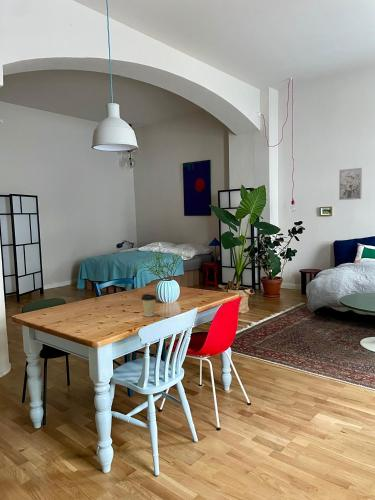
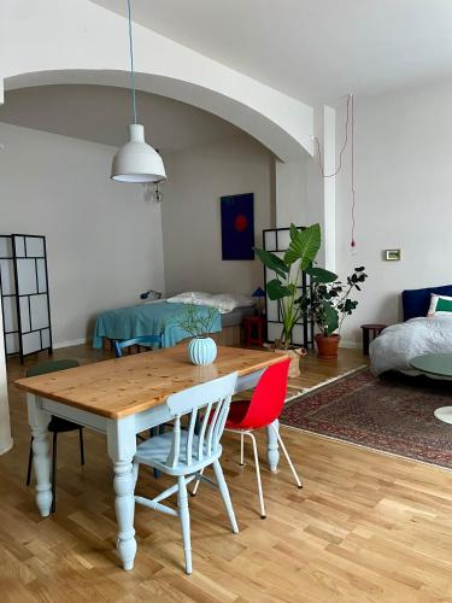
- coffee cup (149, 305)
- wall art (350, 184)
